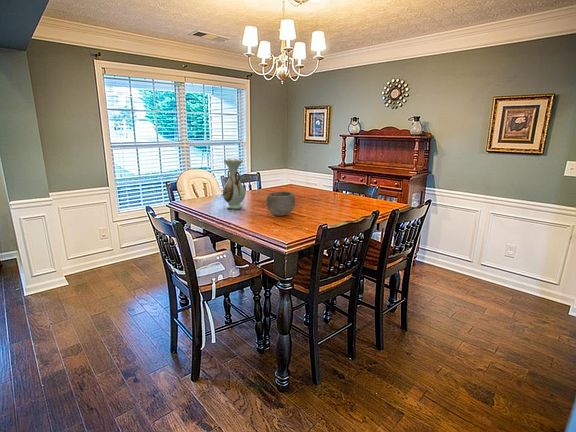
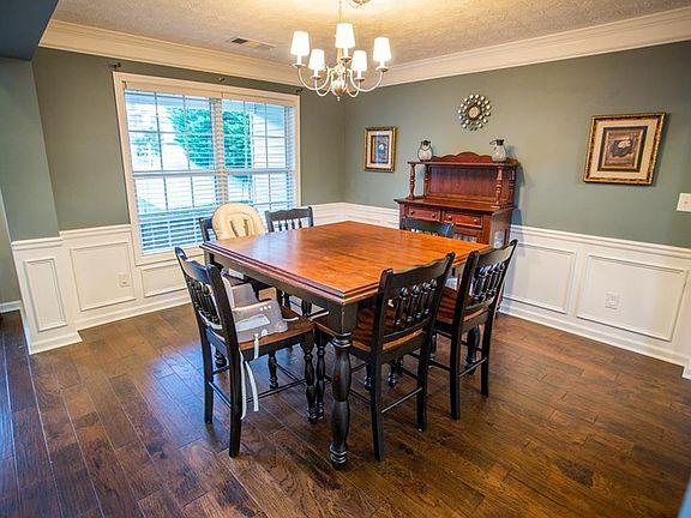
- bowl (280, 204)
- decorative vase (233, 184)
